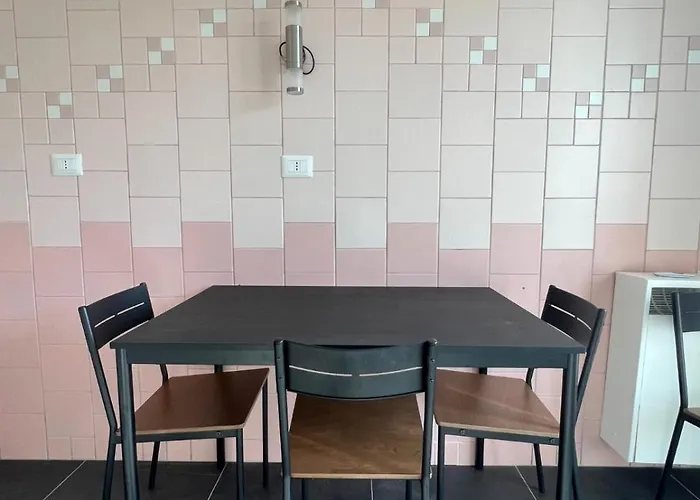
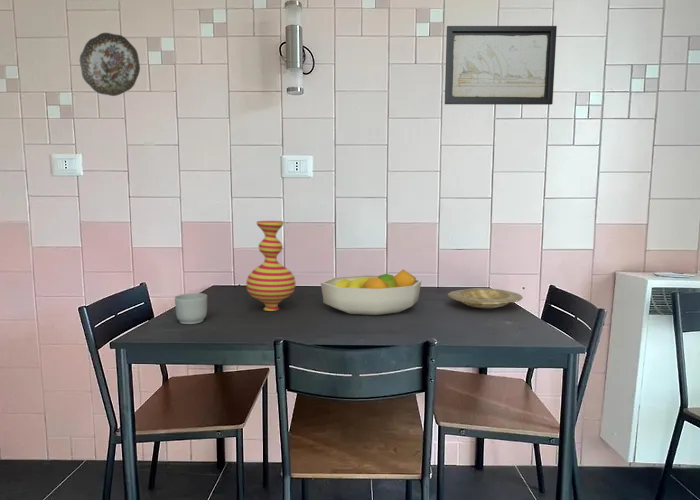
+ mug (193, 307)
+ wall art (499, 65)
+ fruit bowl (371, 289)
+ vase (270, 265)
+ plate (484, 299)
+ decorative plate (111, 65)
